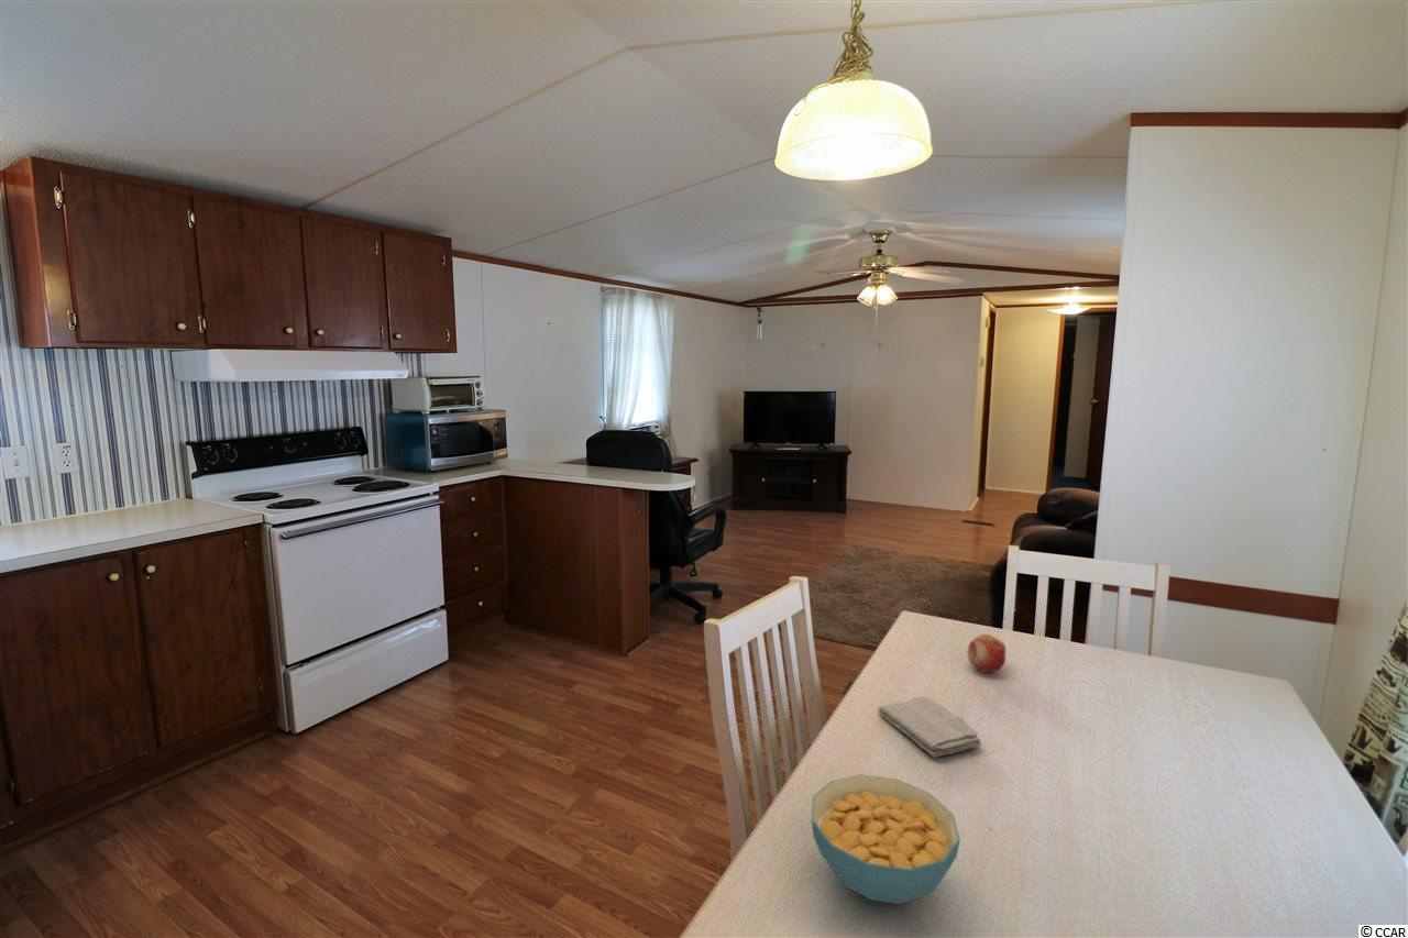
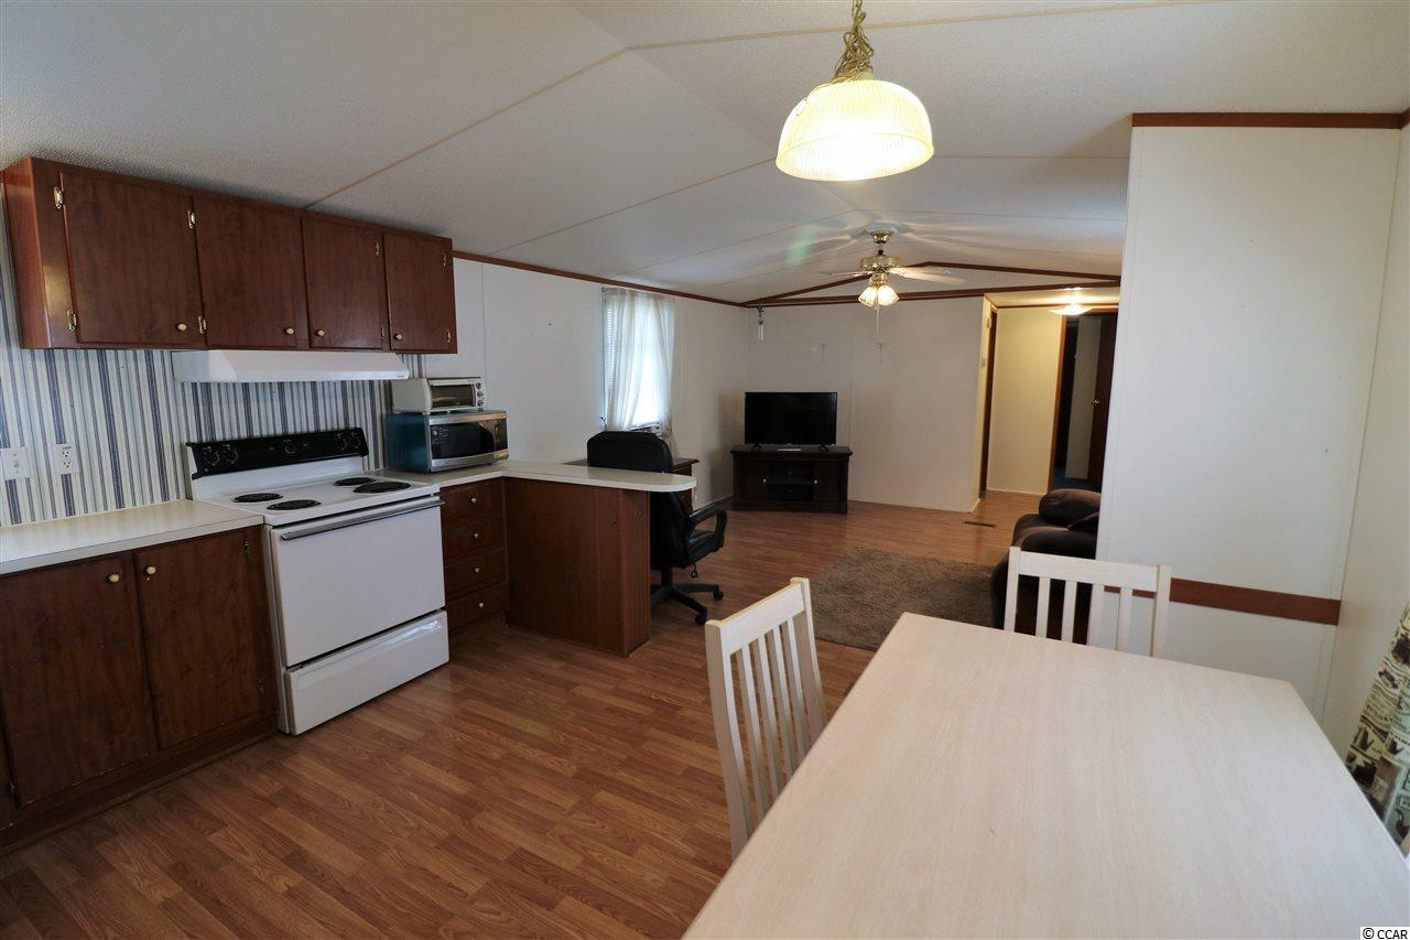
- cereal bowl (881, 849)
- fruit (987, 653)
- washcloth (927, 722)
